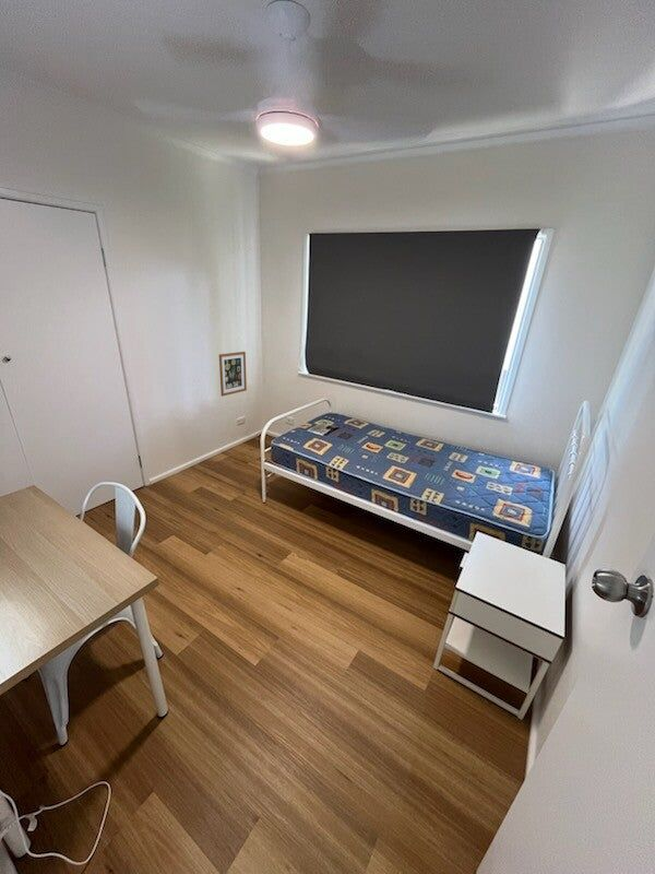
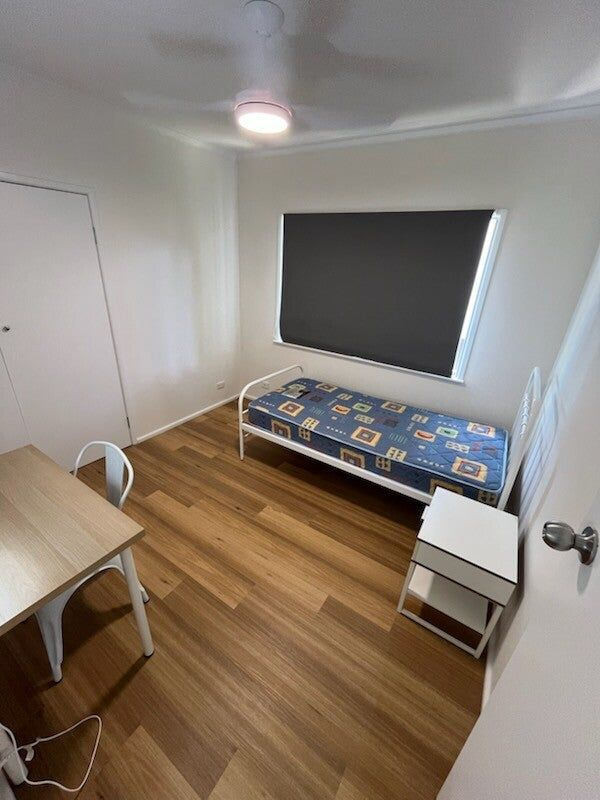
- wall art (233, 373)
